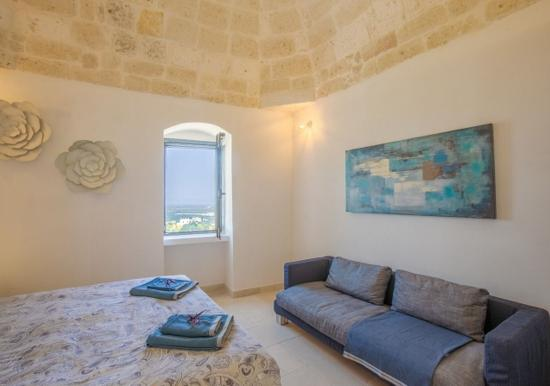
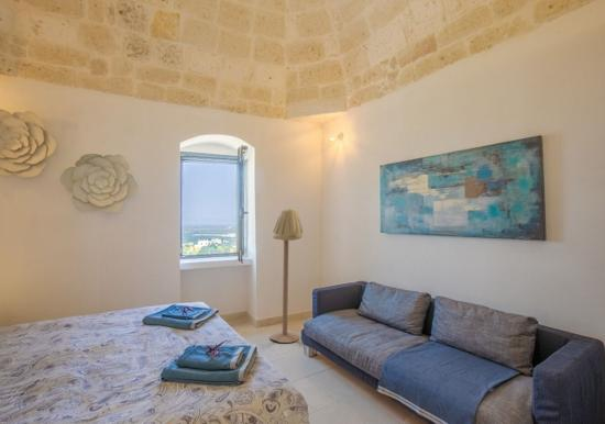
+ floor lamp (287, 274)
